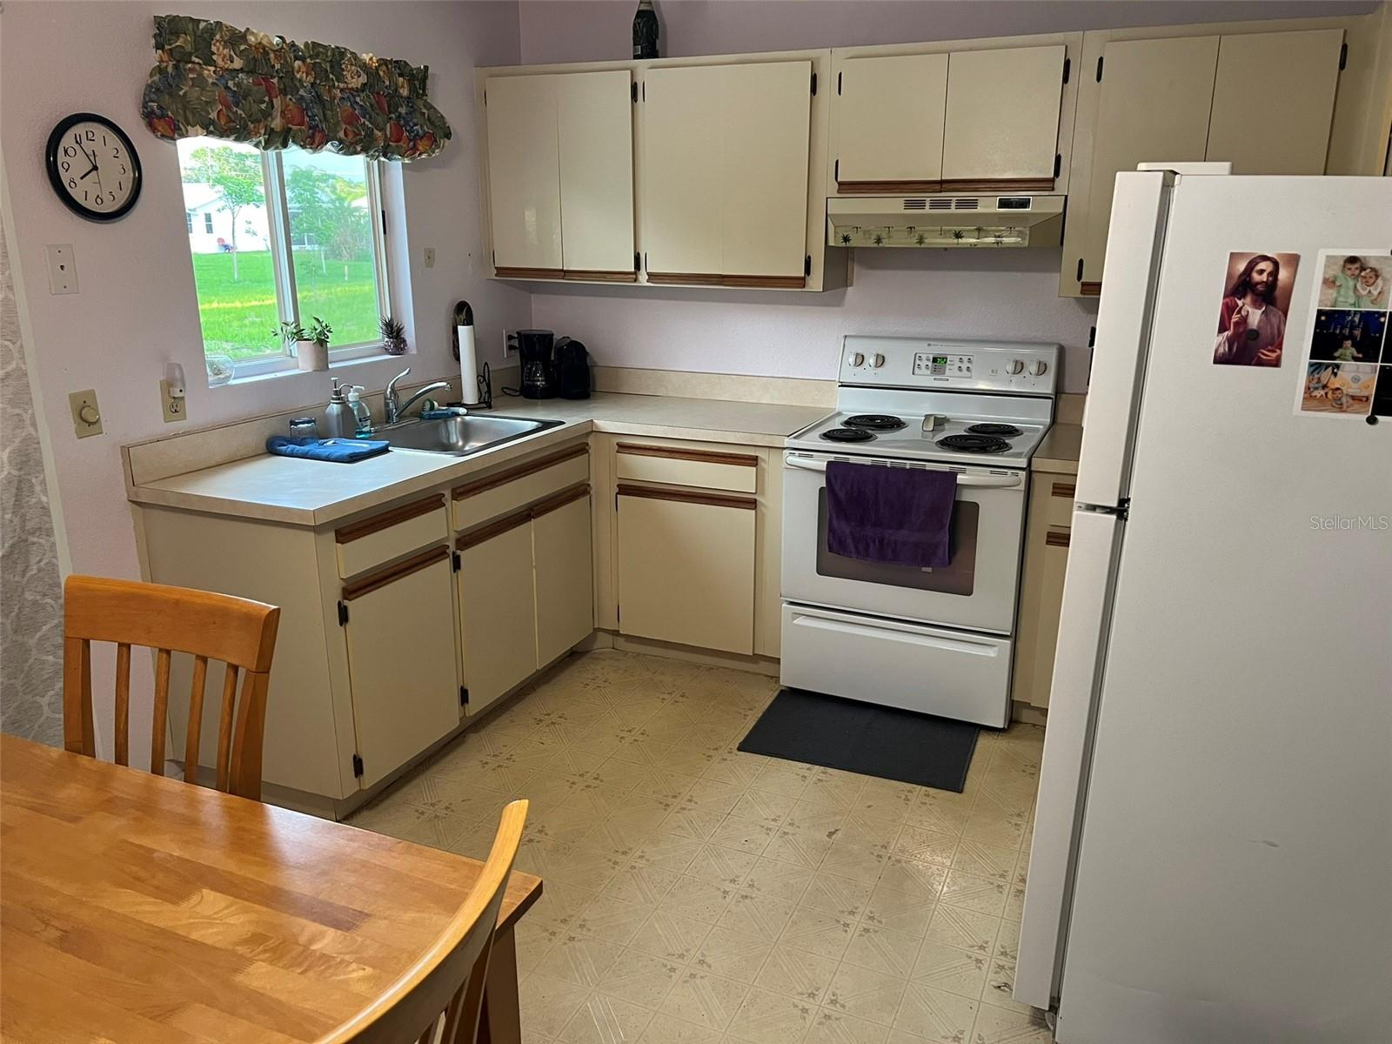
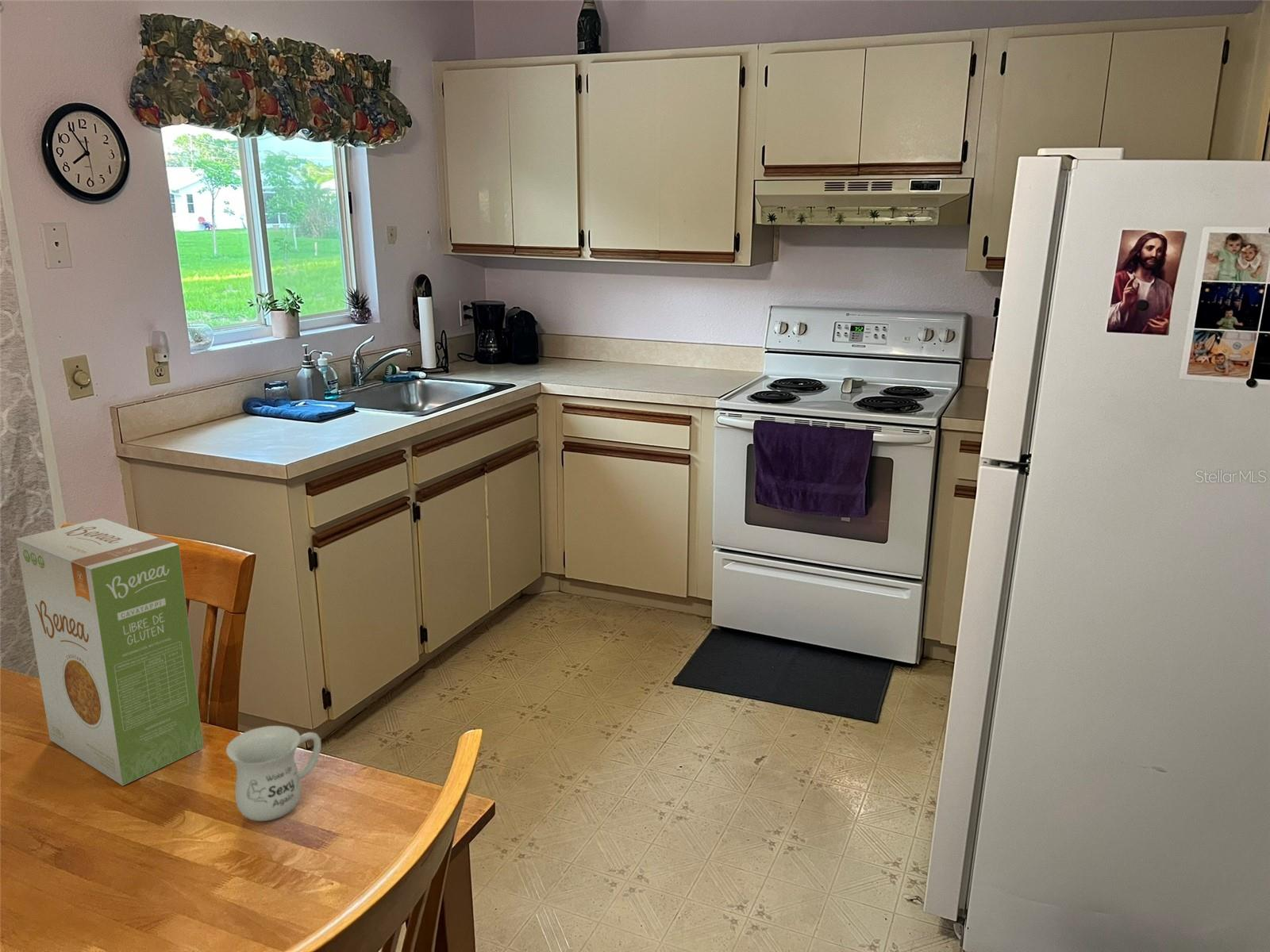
+ mug (279, 770)
+ food box (112, 645)
